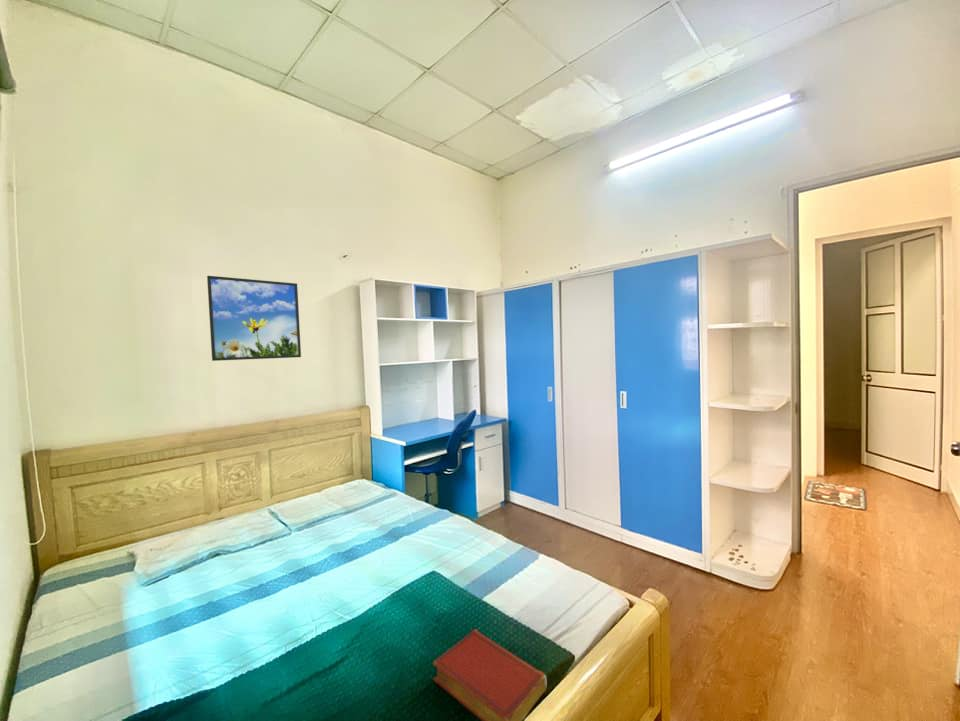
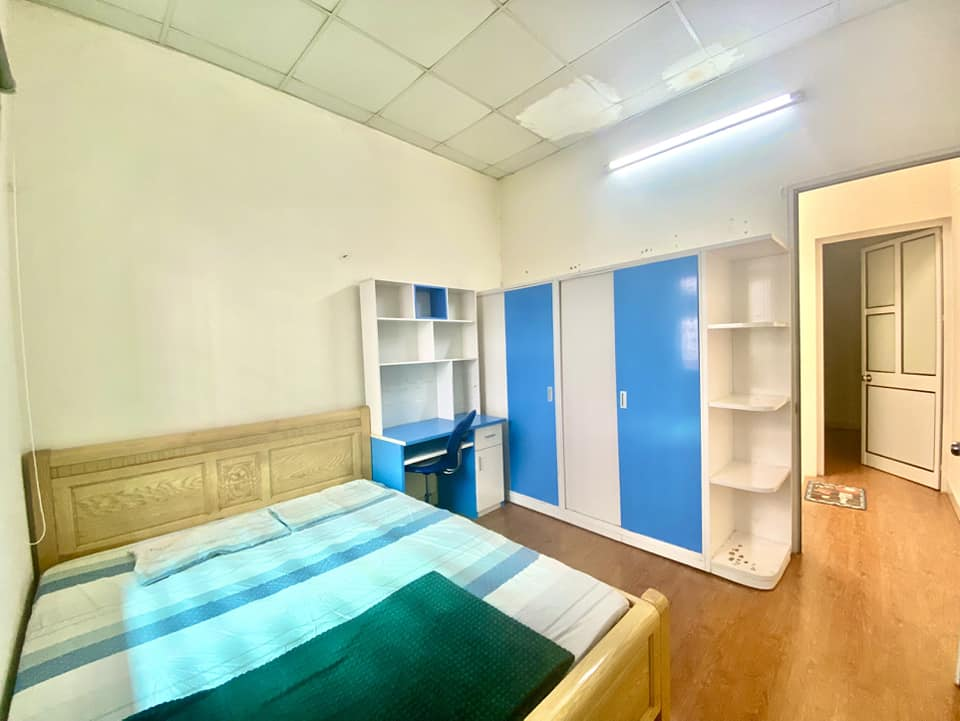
- book (489, 675)
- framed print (257, 319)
